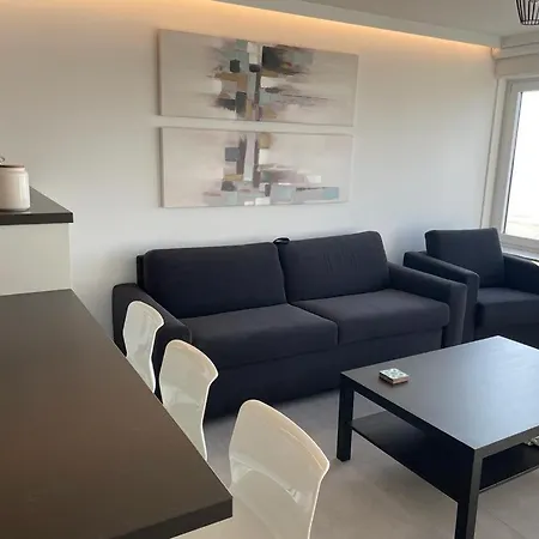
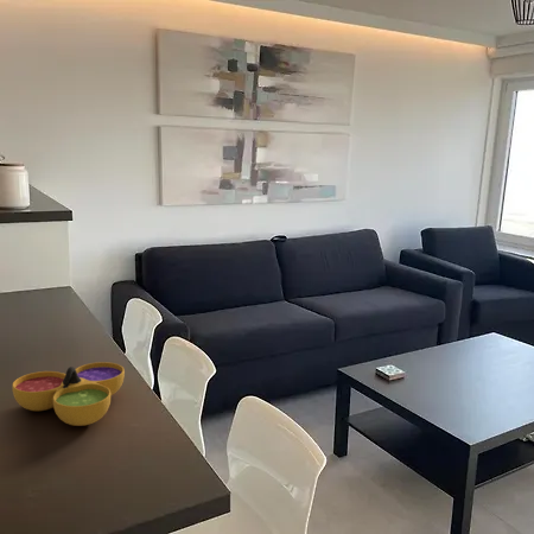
+ decorative bowl (65, 384)
